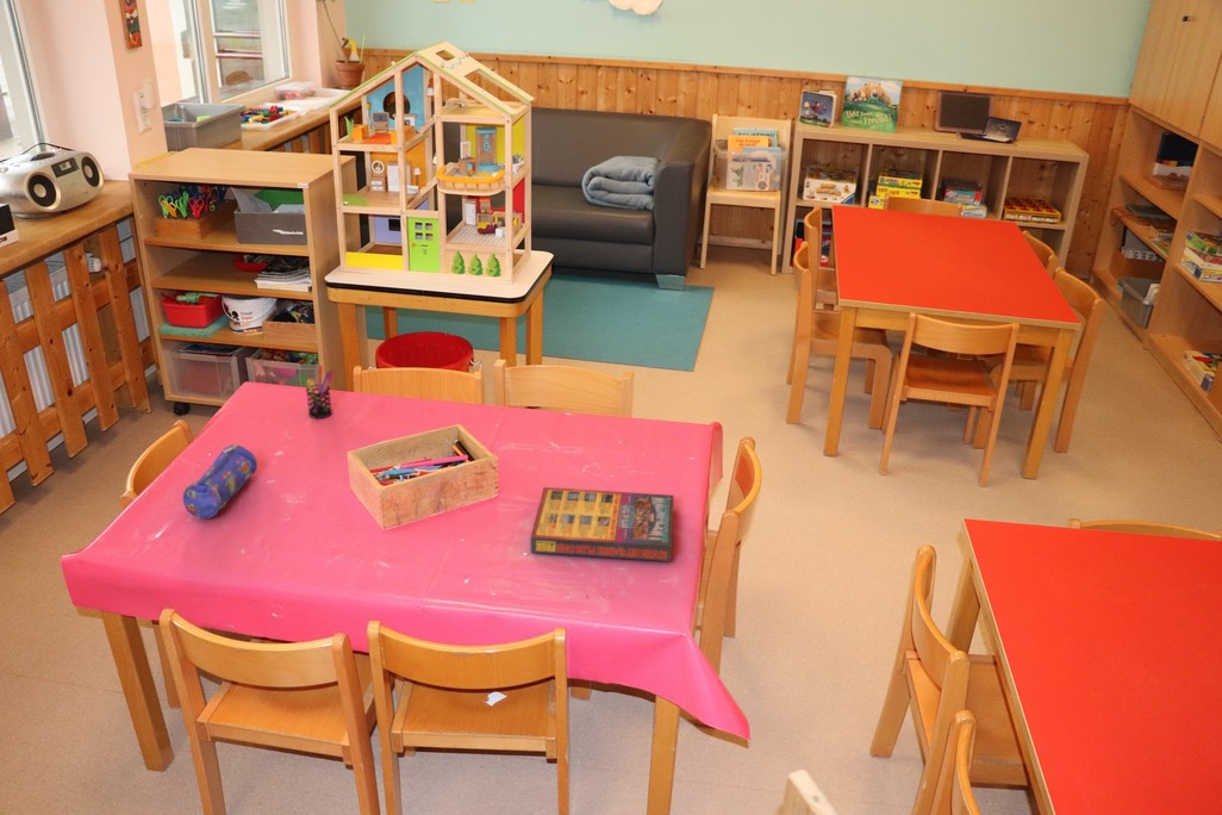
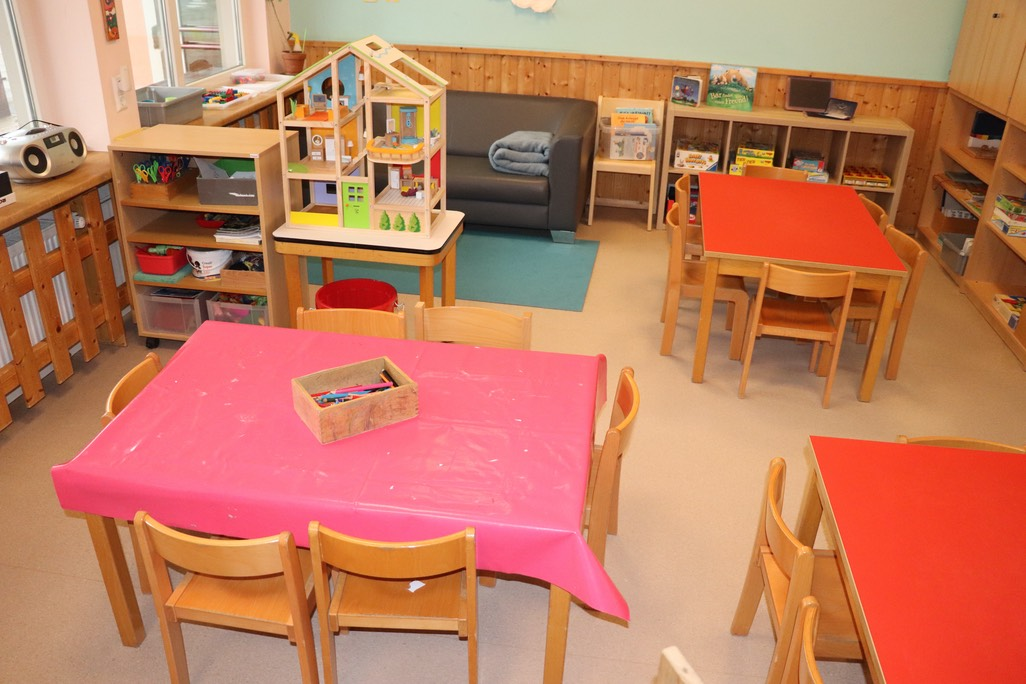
- game compilation box (604, 522)
- pencil case (222, 478)
- pen holder (316, 390)
